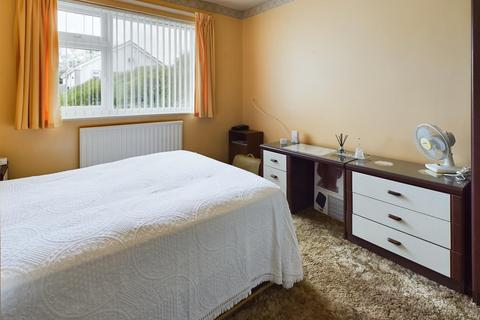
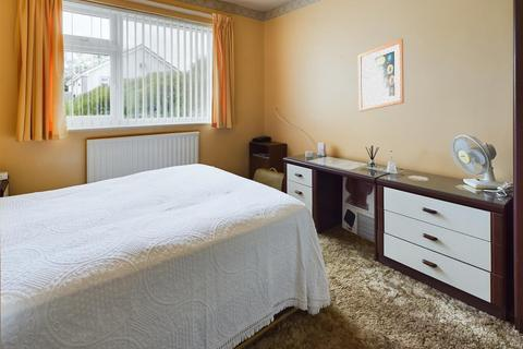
+ wall art (379, 76)
